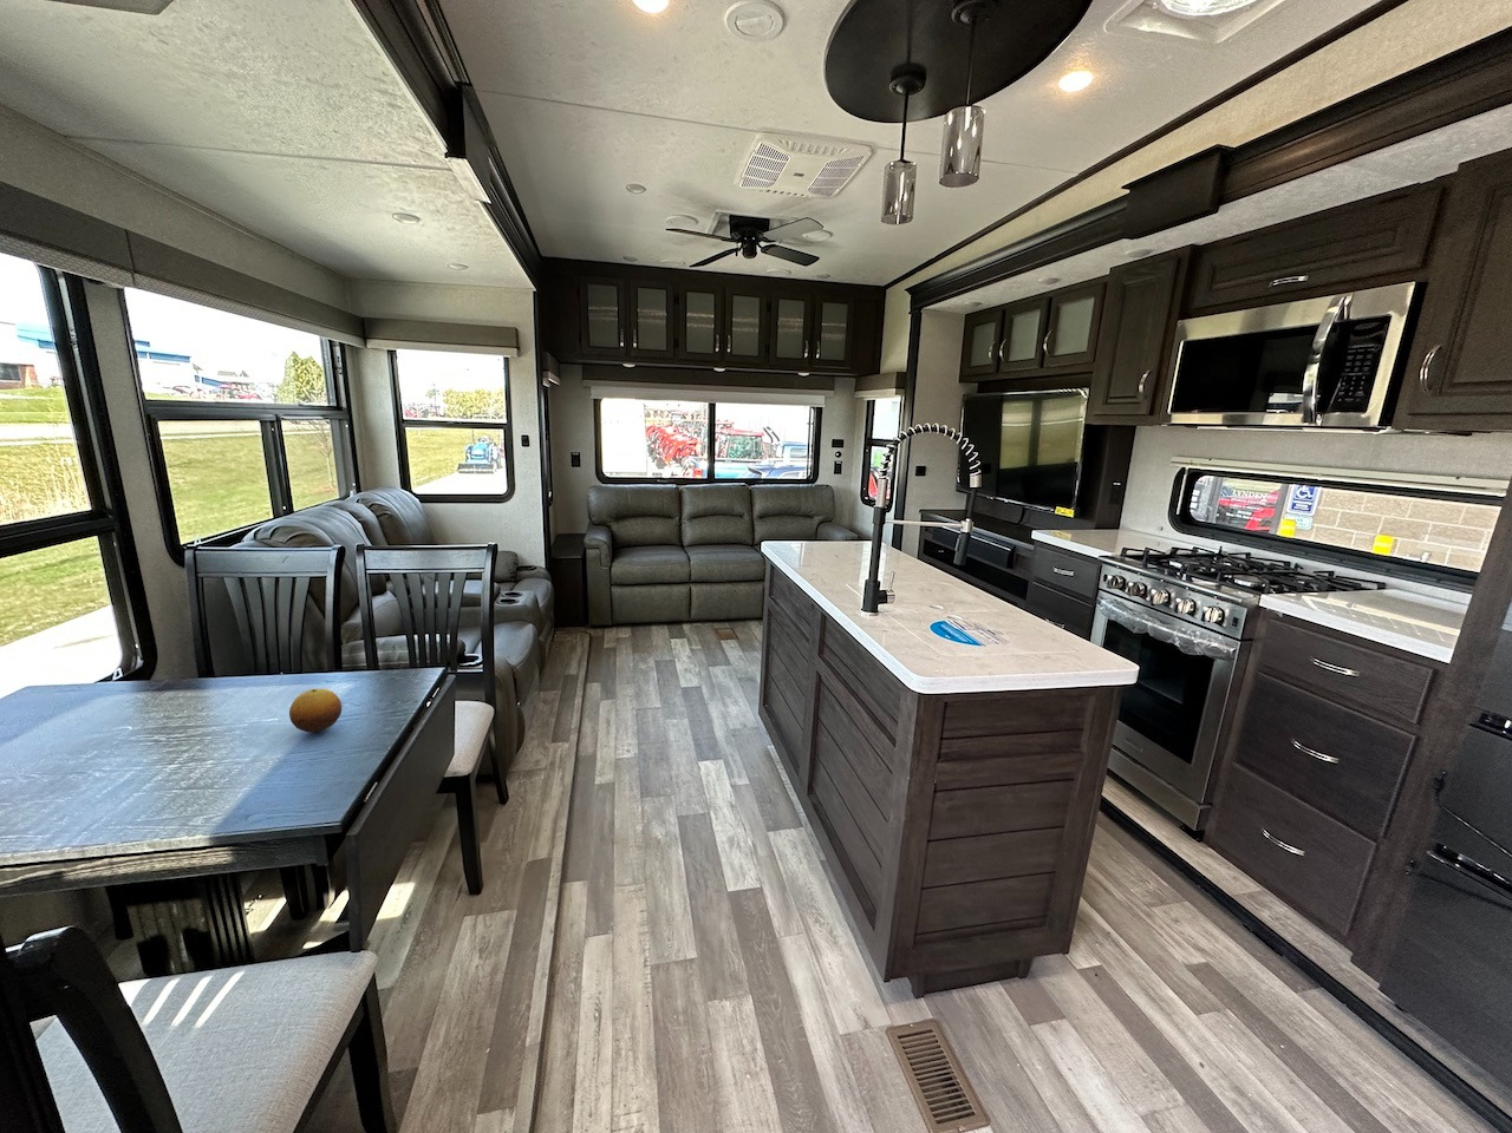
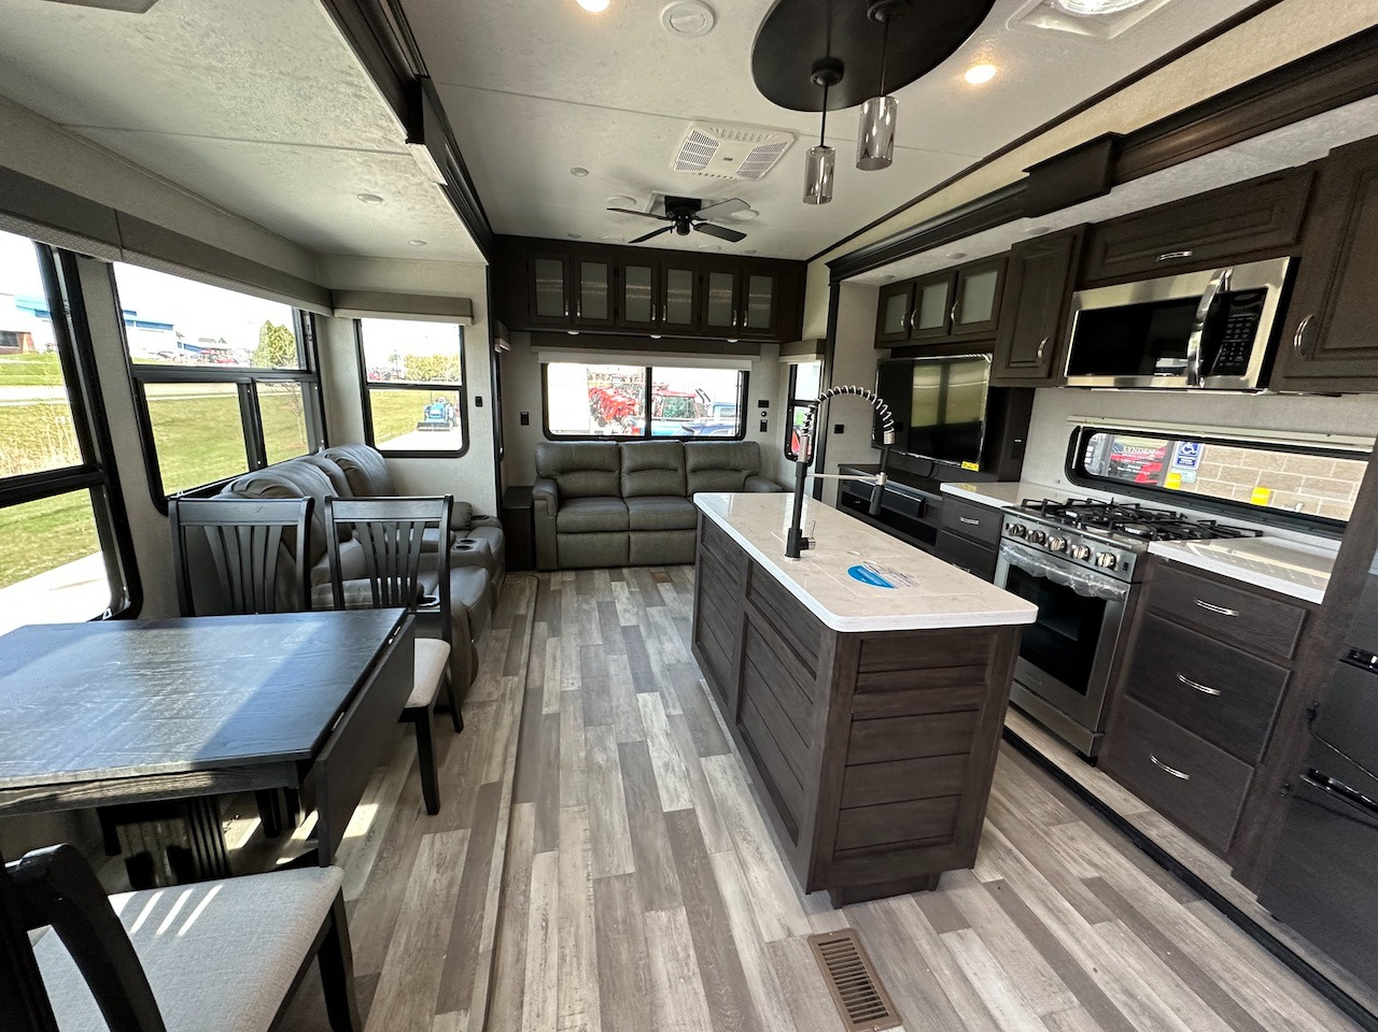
- fruit (315, 709)
